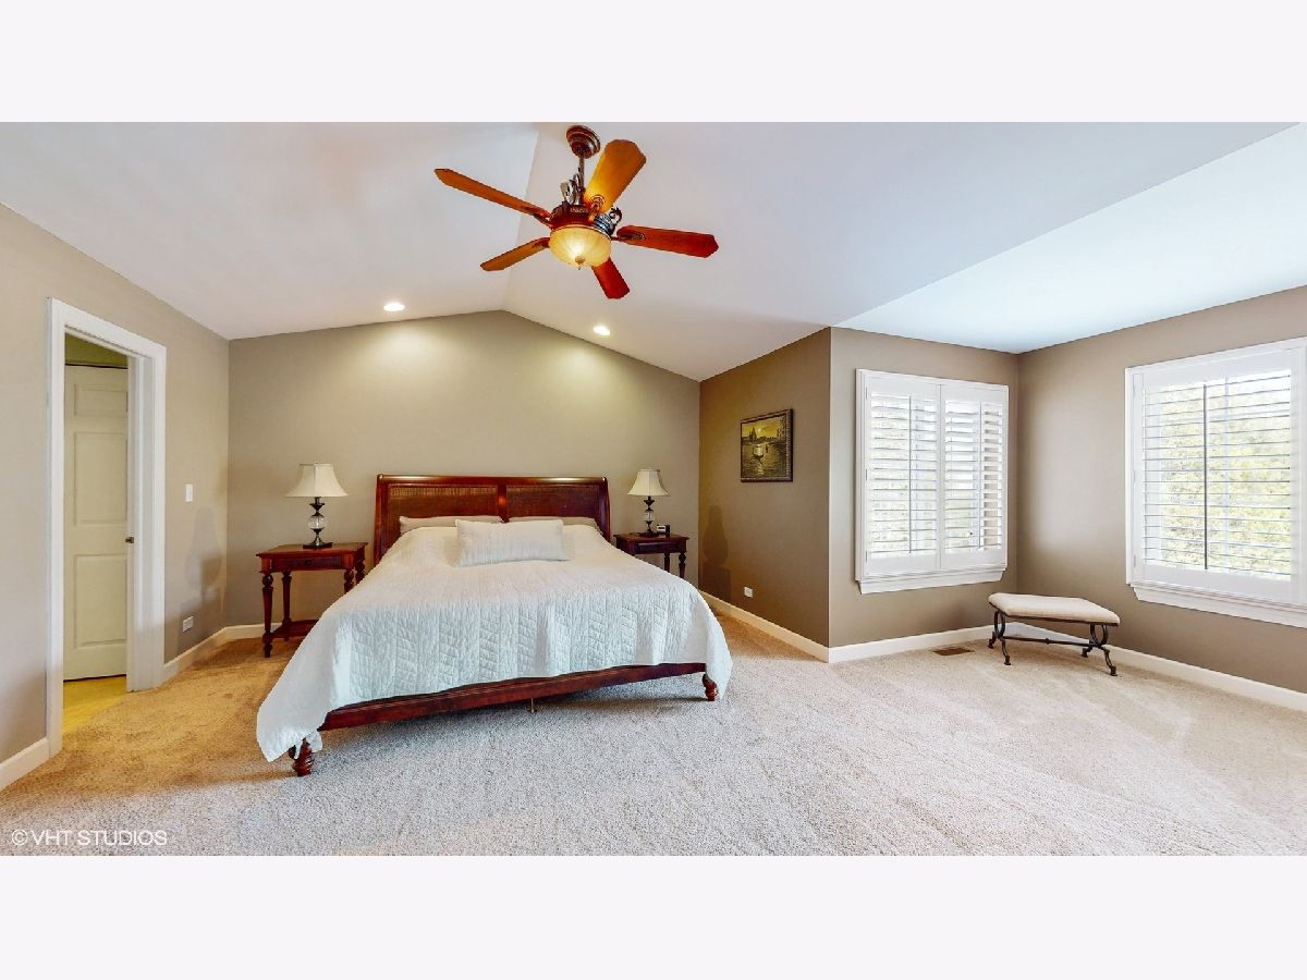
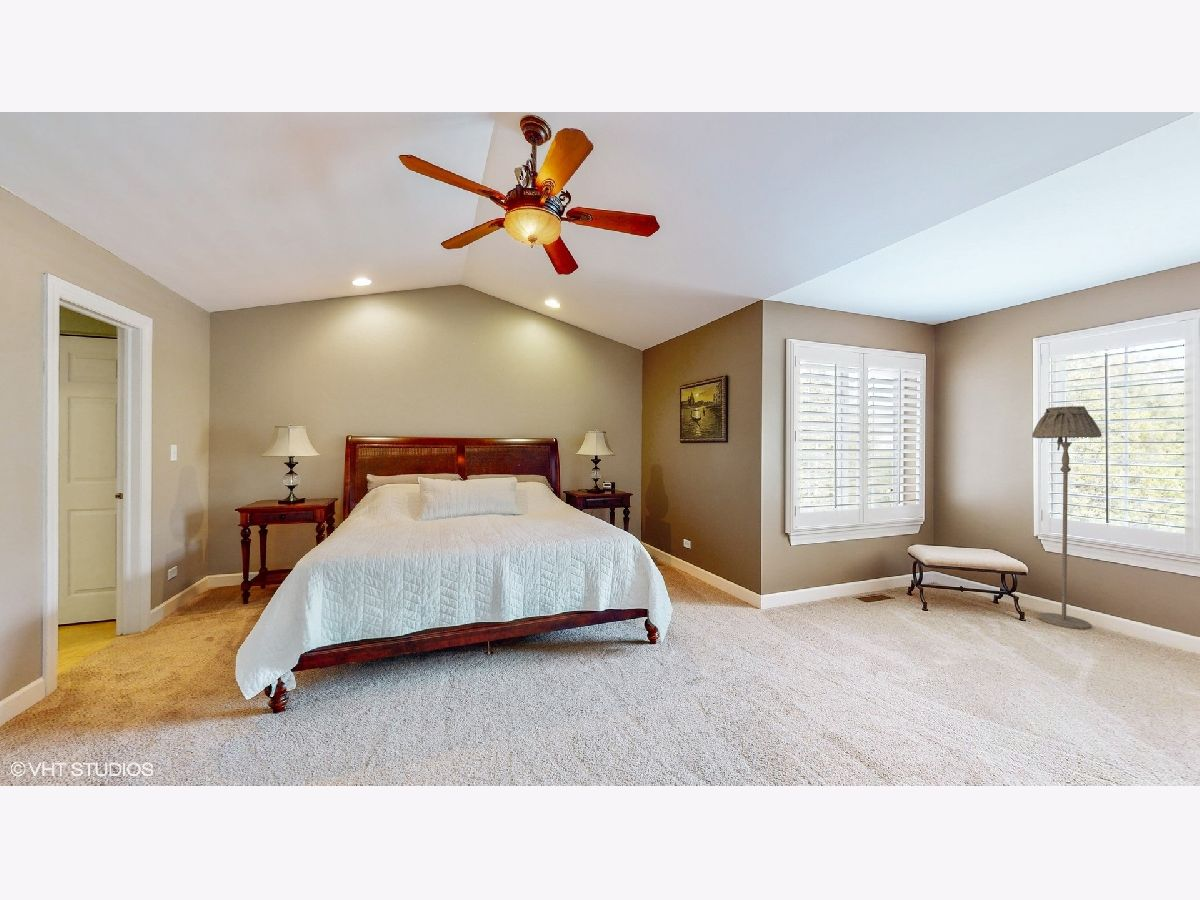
+ floor lamp (1064, 514)
